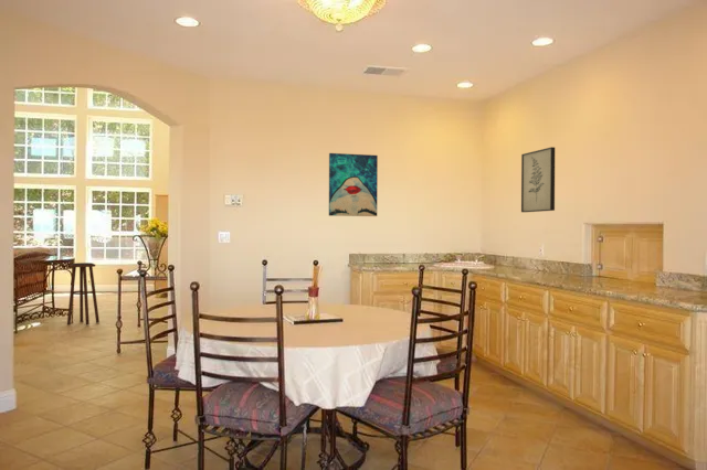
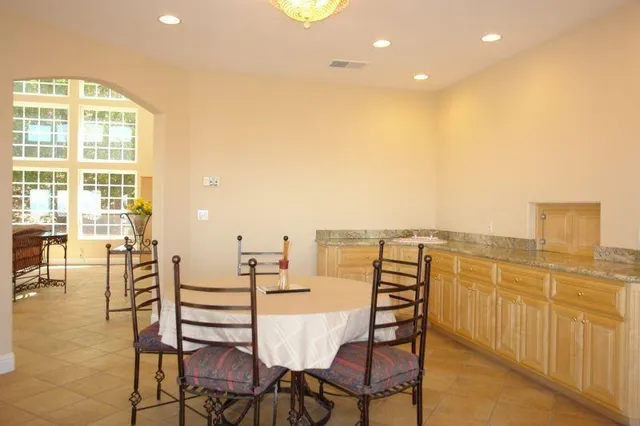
- wall art (352, 184)
- stool (83, 293)
- wall art (537, 181)
